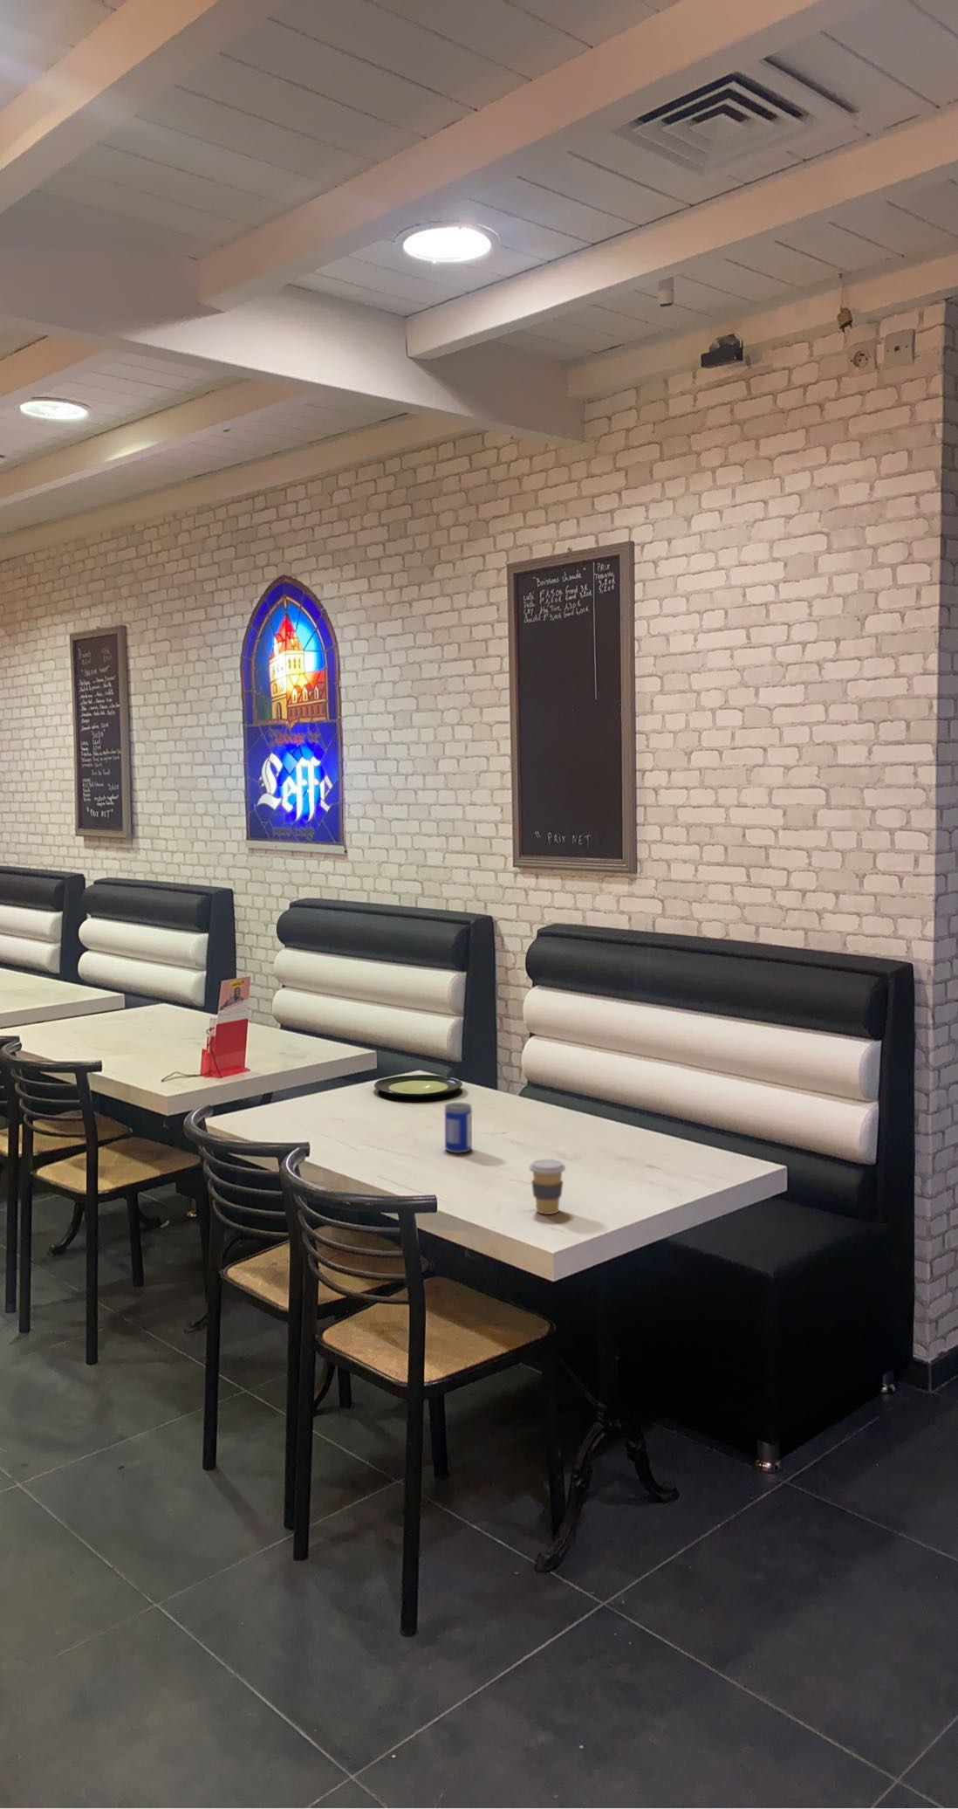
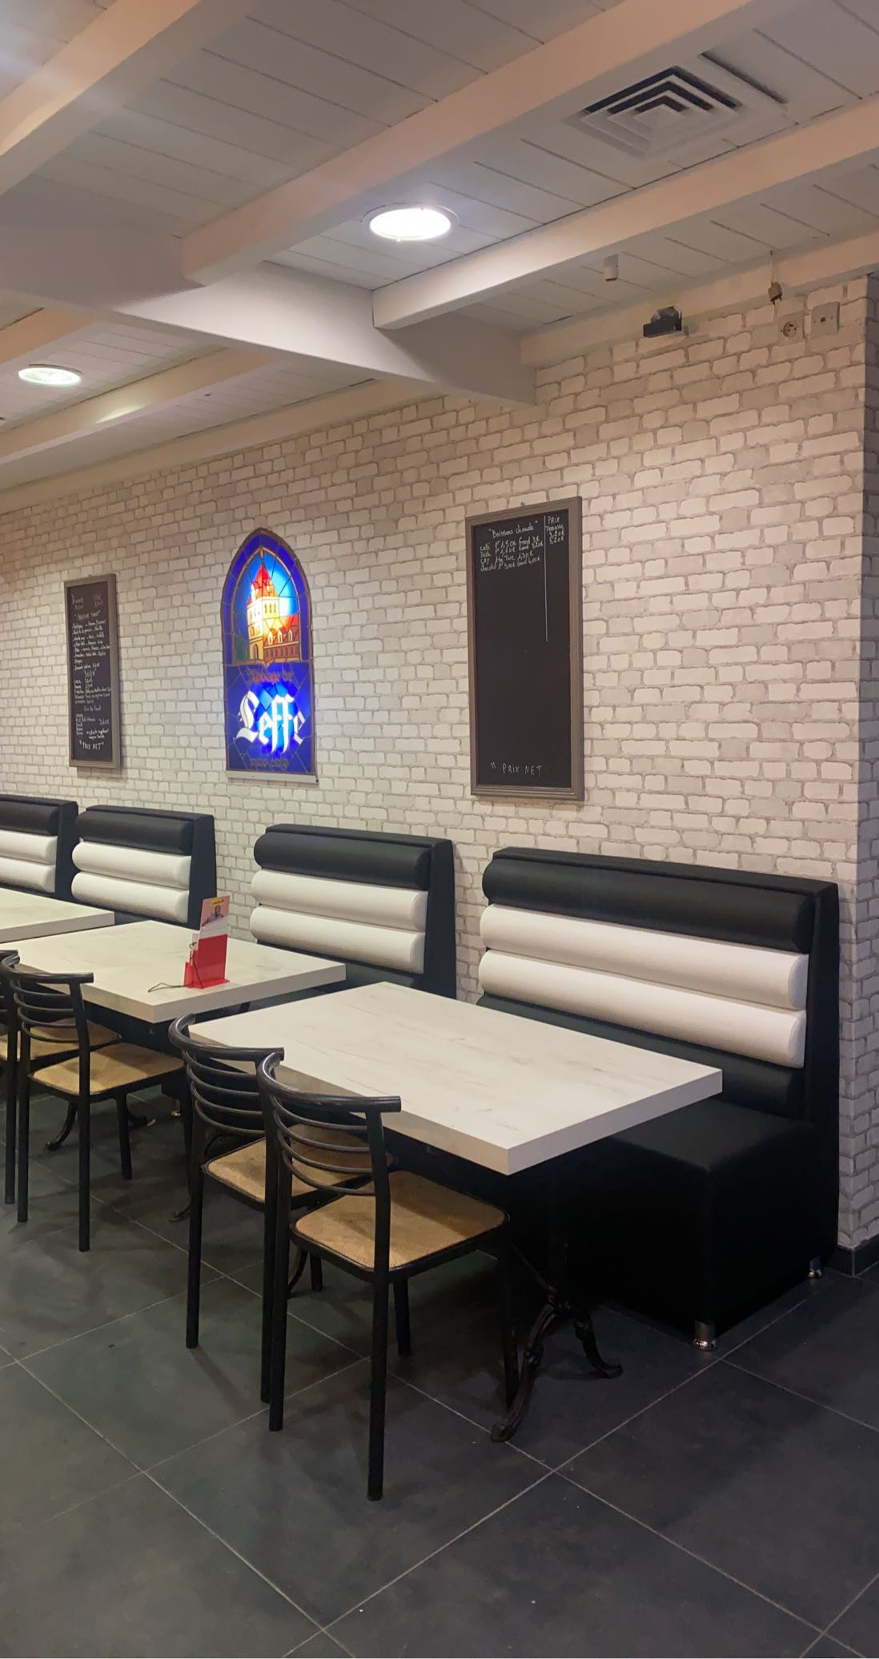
- coffee cup (547, 1187)
- plate (417, 1088)
- beer can (458, 1127)
